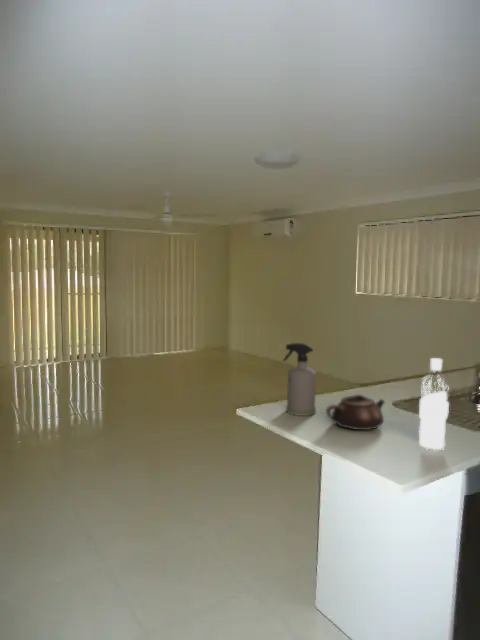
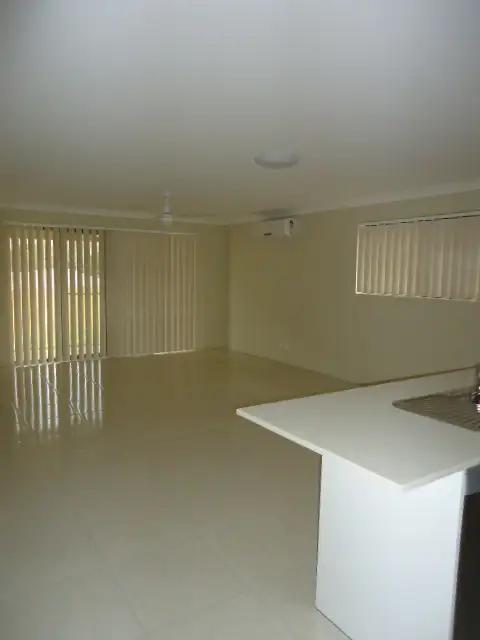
- beer bottle (434, 403)
- spray bottle (299, 377)
- teapot (356, 409)
